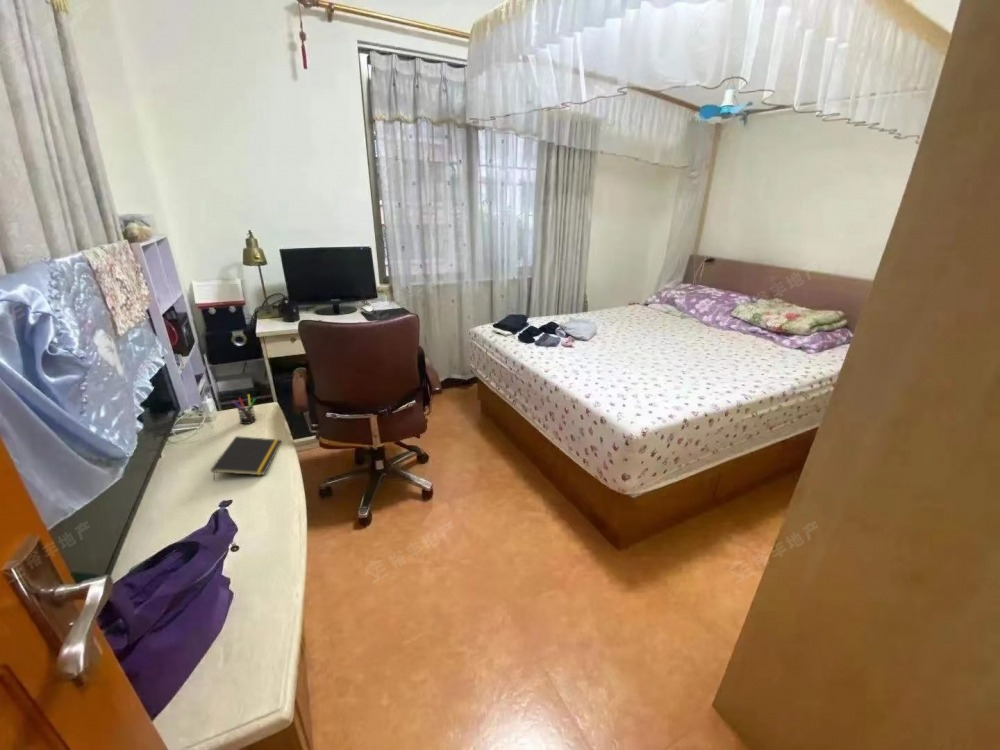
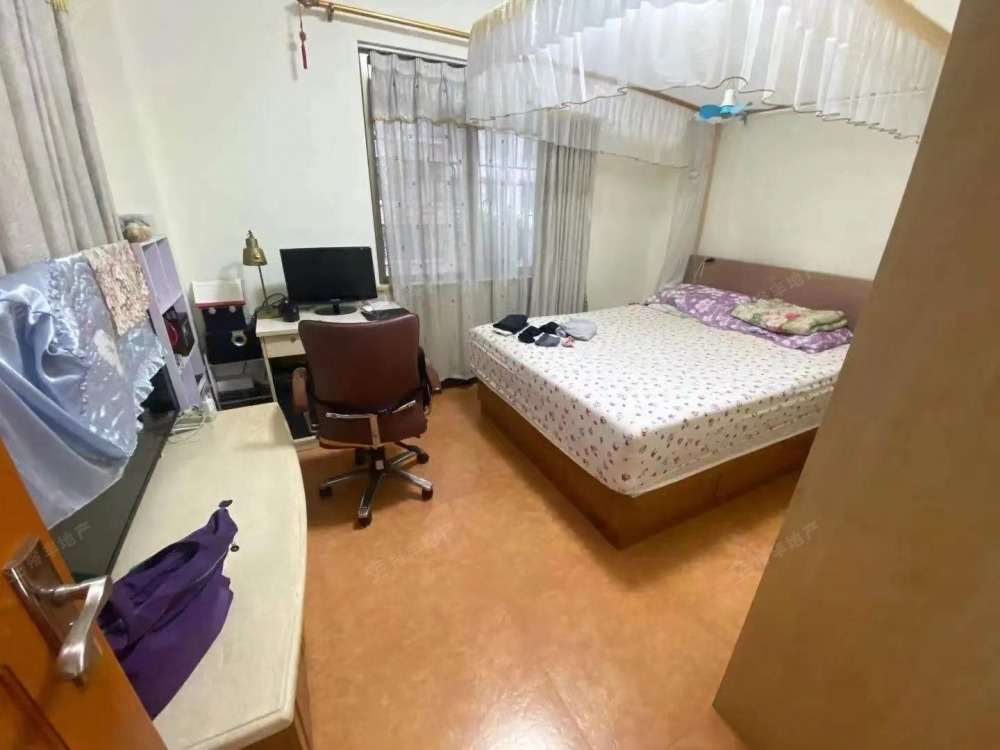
- notepad (249, 454)
- pen holder (246, 408)
